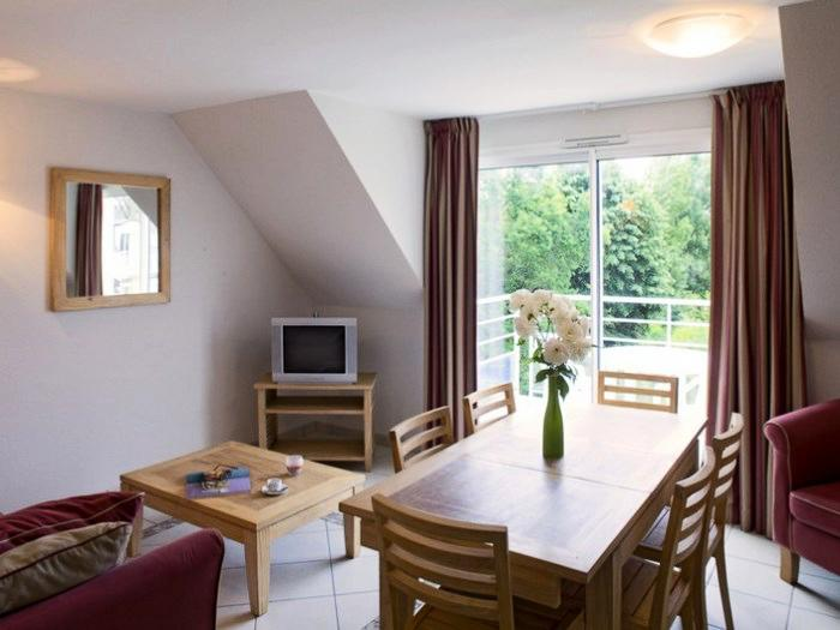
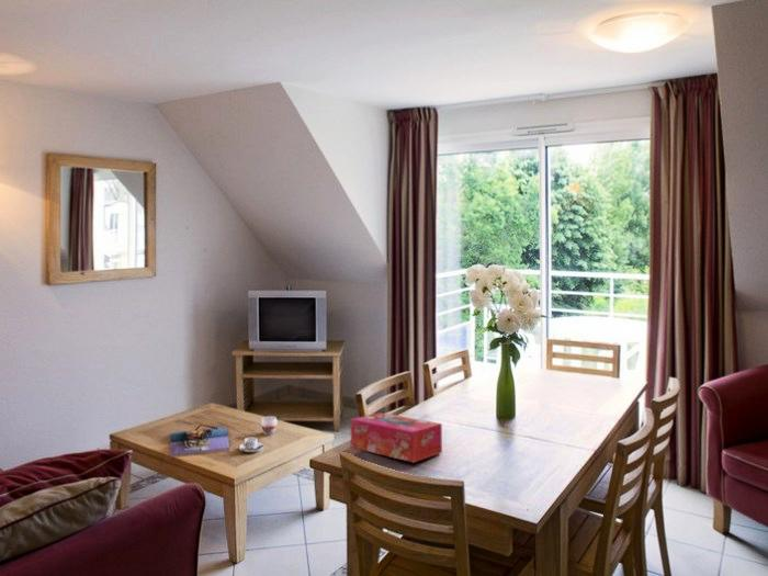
+ tissue box (395, 436)
